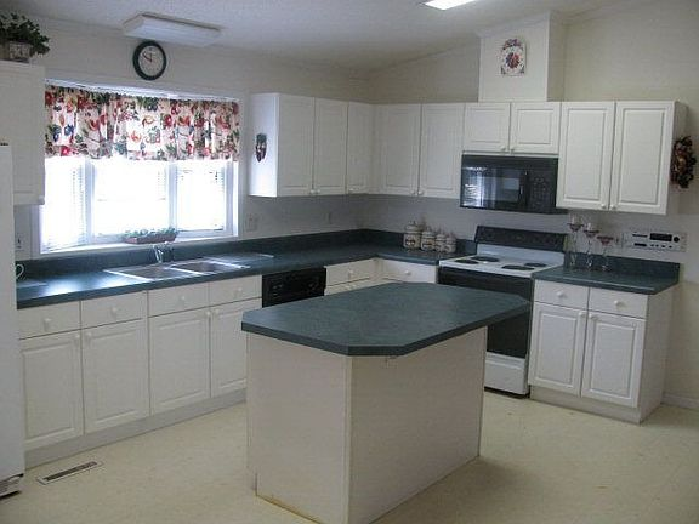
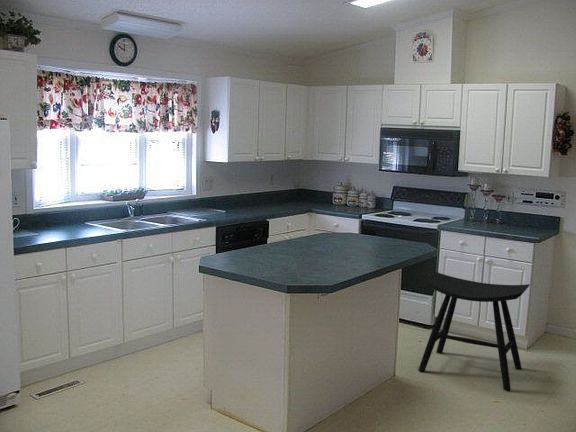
+ stool (469, 338)
